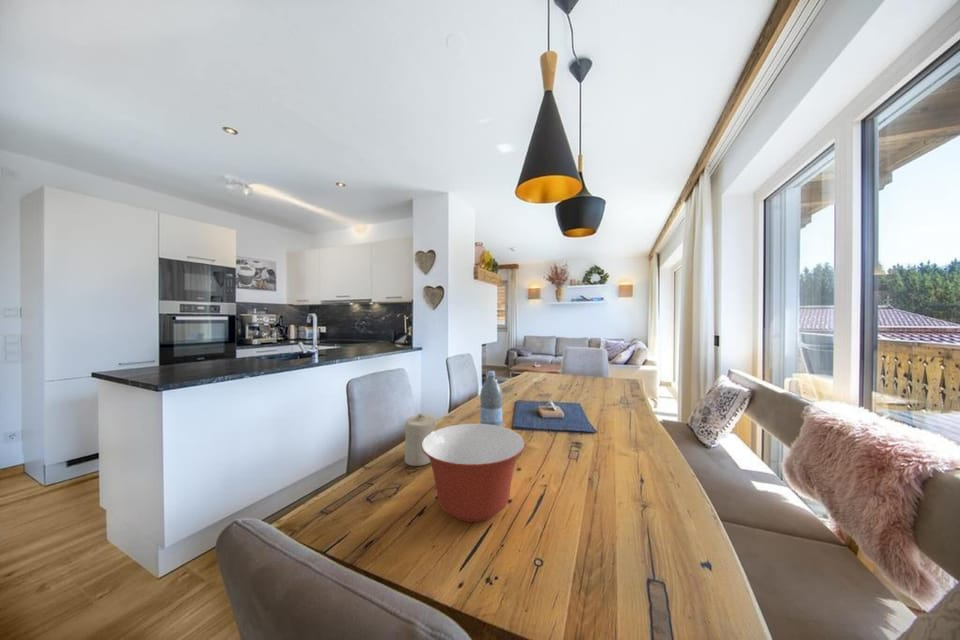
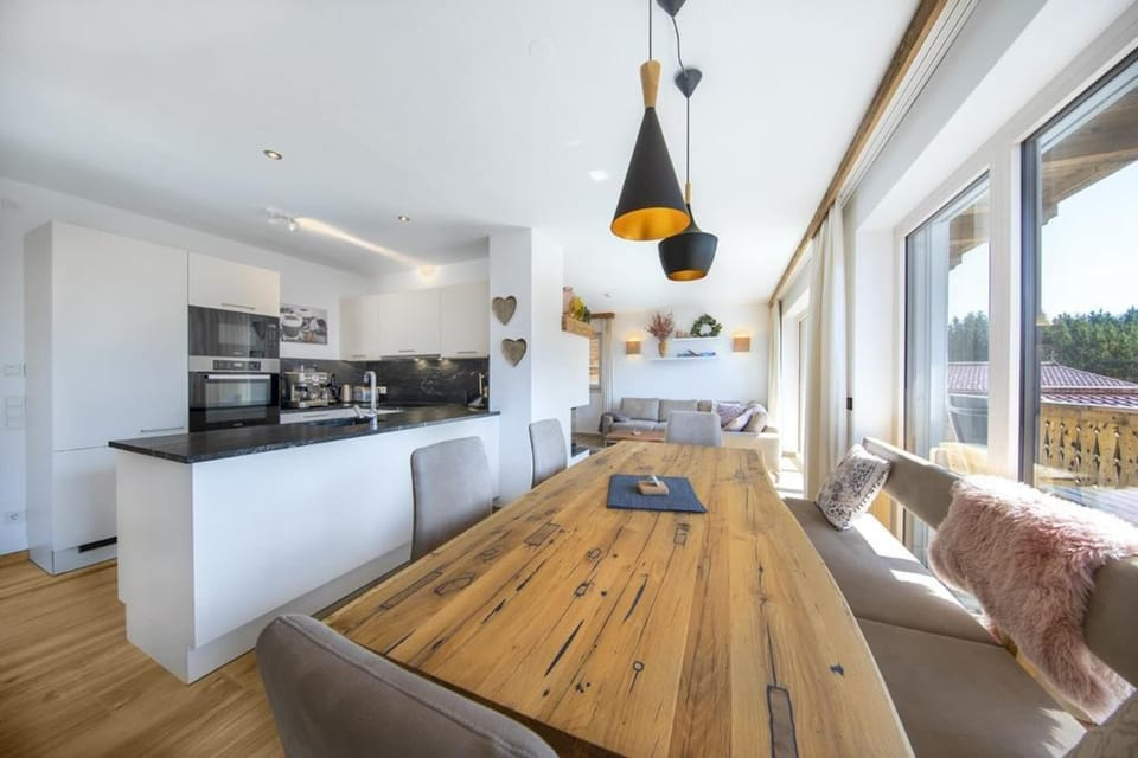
- water bottle (491, 413)
- mixing bowl (473, 473)
- candle (420, 434)
